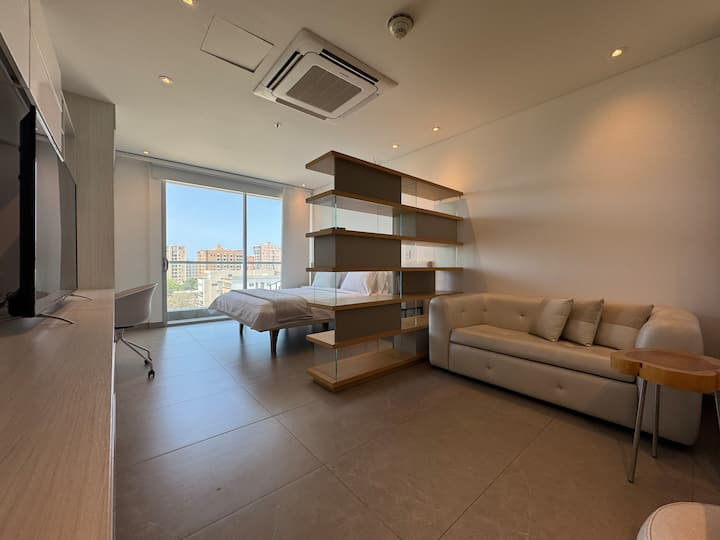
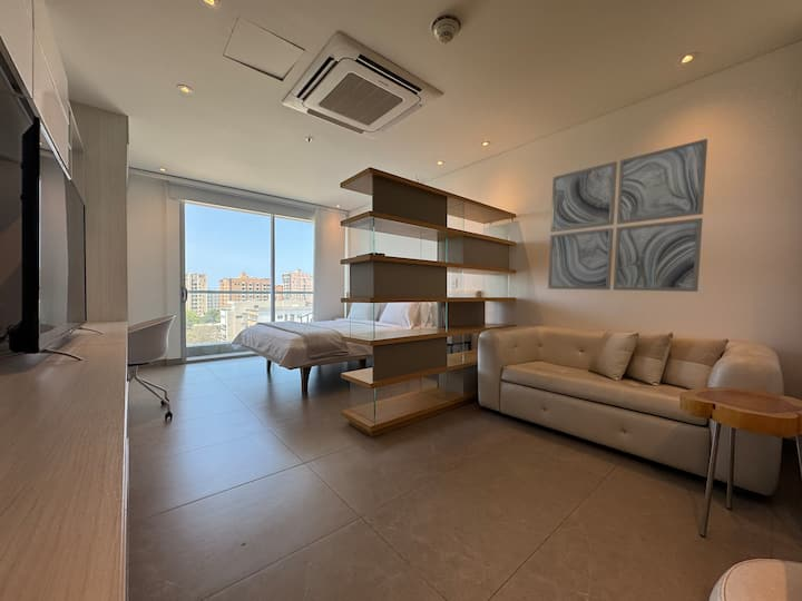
+ wall art (613, 224)
